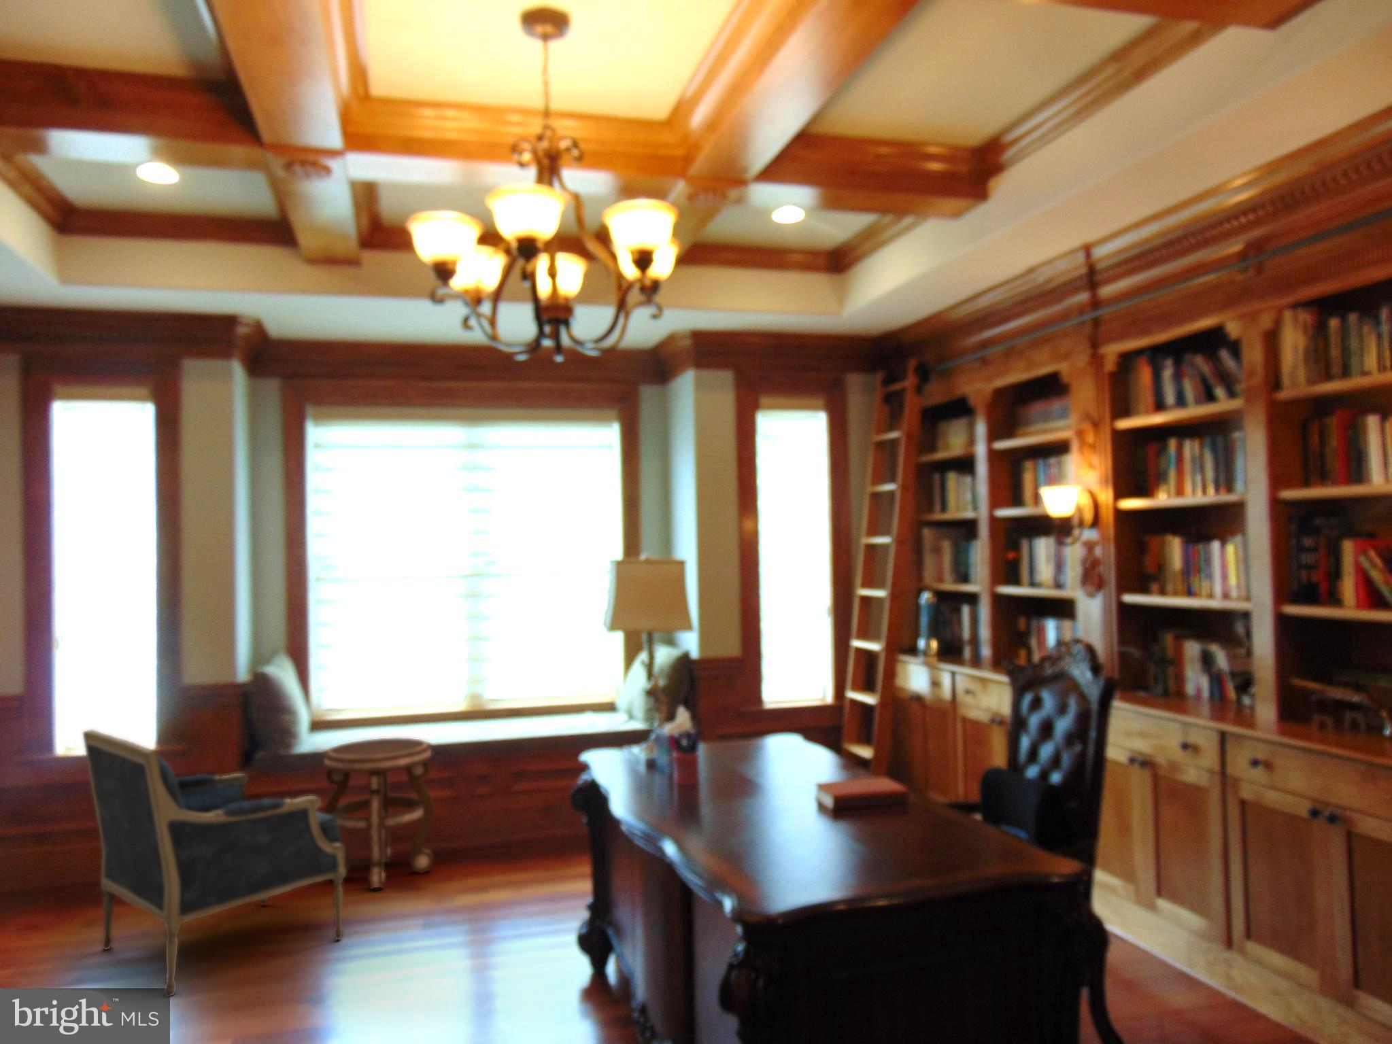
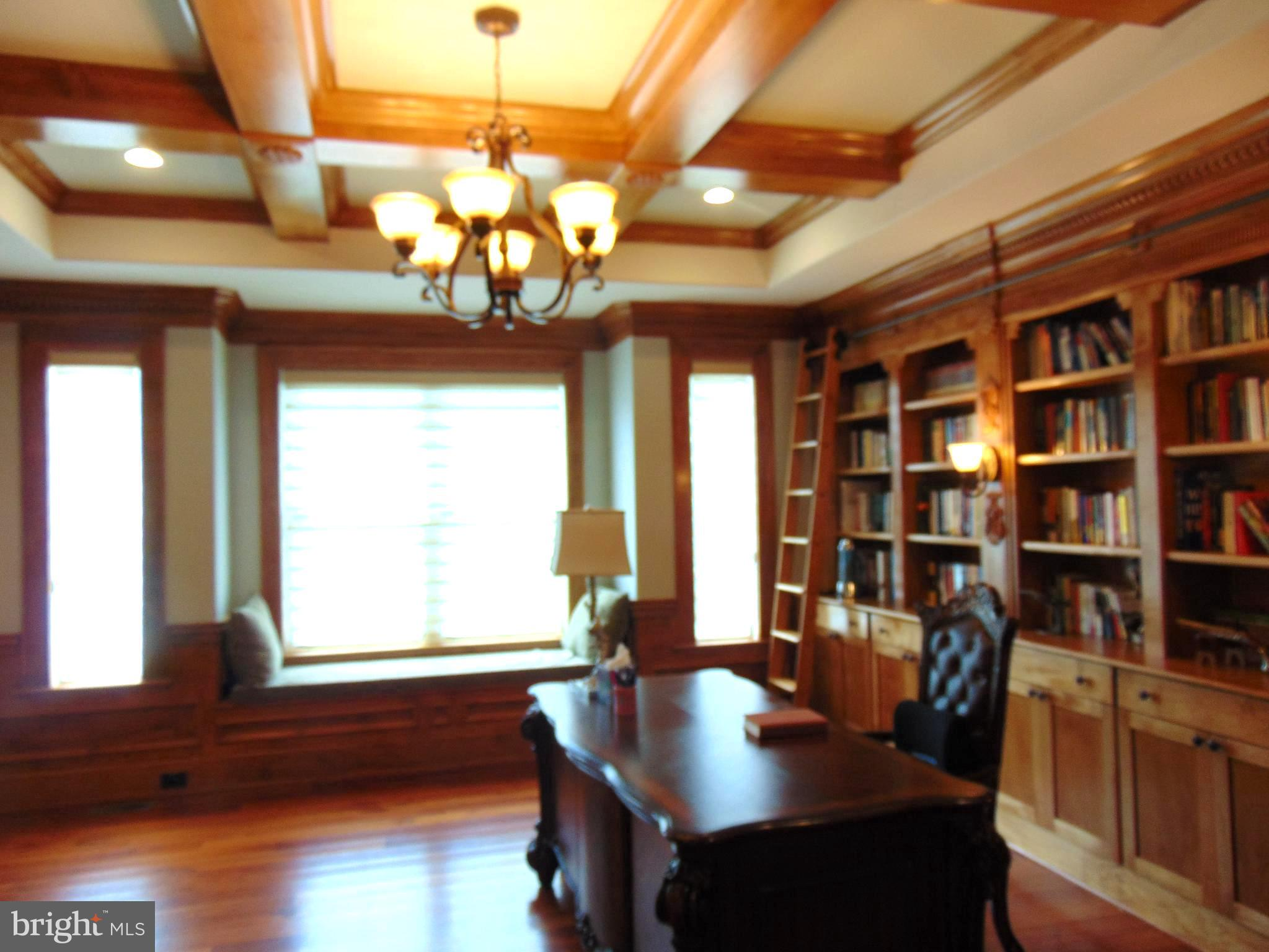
- armchair (218, 833)
- side table (378, 810)
